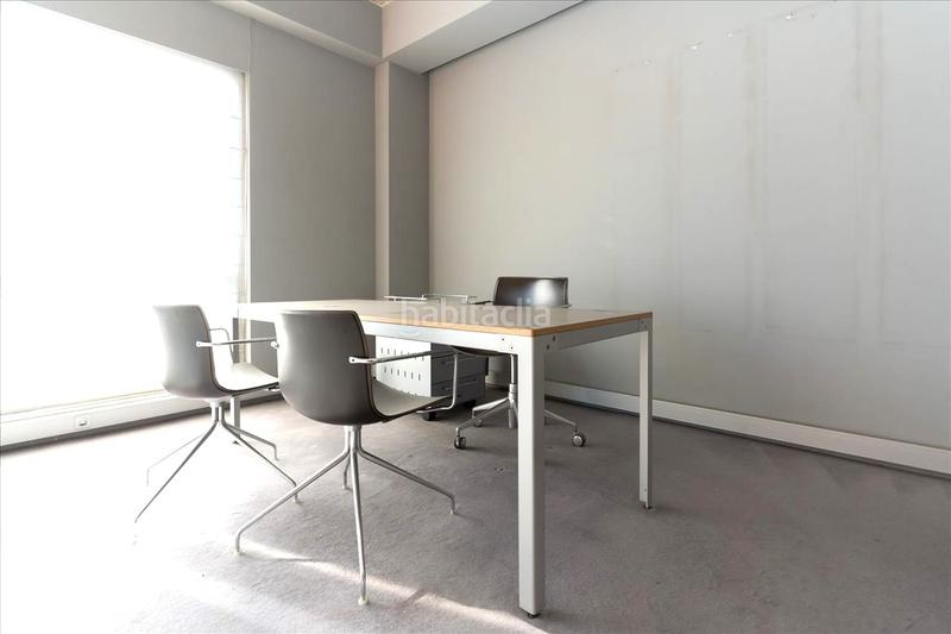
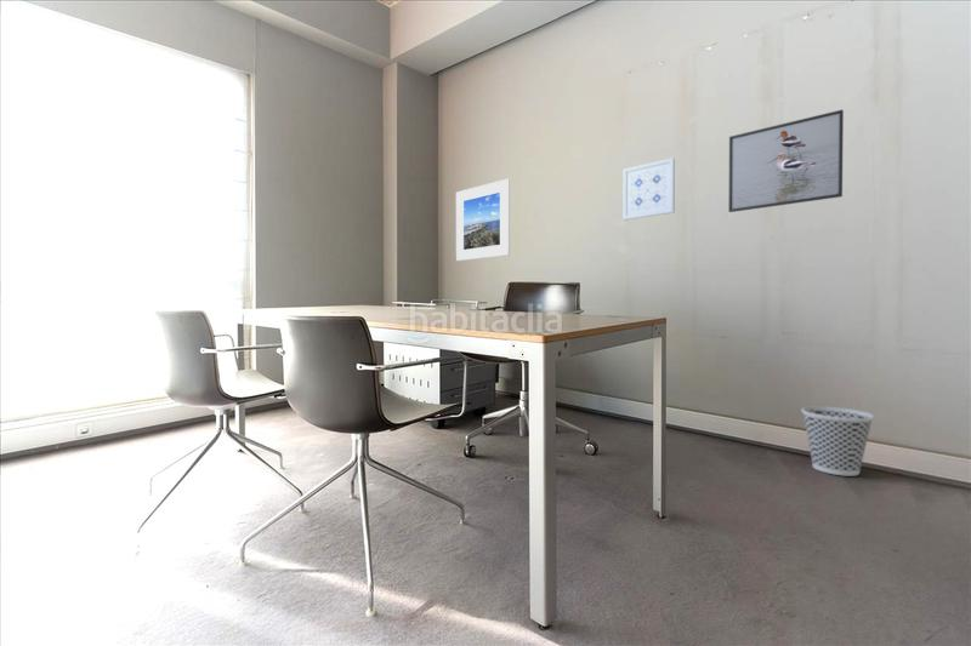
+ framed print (481, 222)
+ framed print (782, 164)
+ wall art (647, 189)
+ wastebasket (835, 440)
